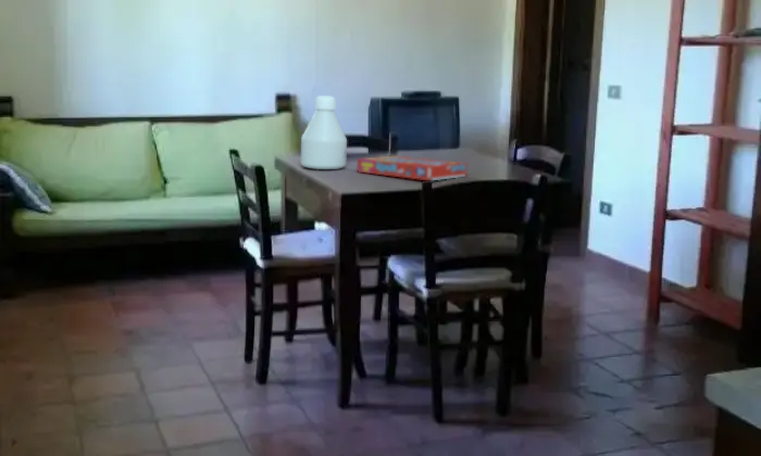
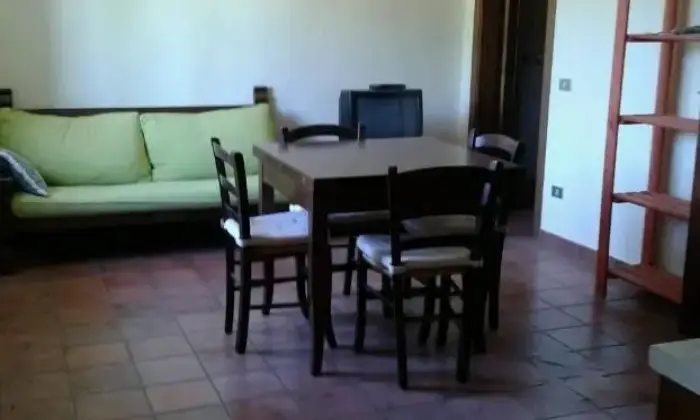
- snack box (411, 167)
- bottle (324, 131)
